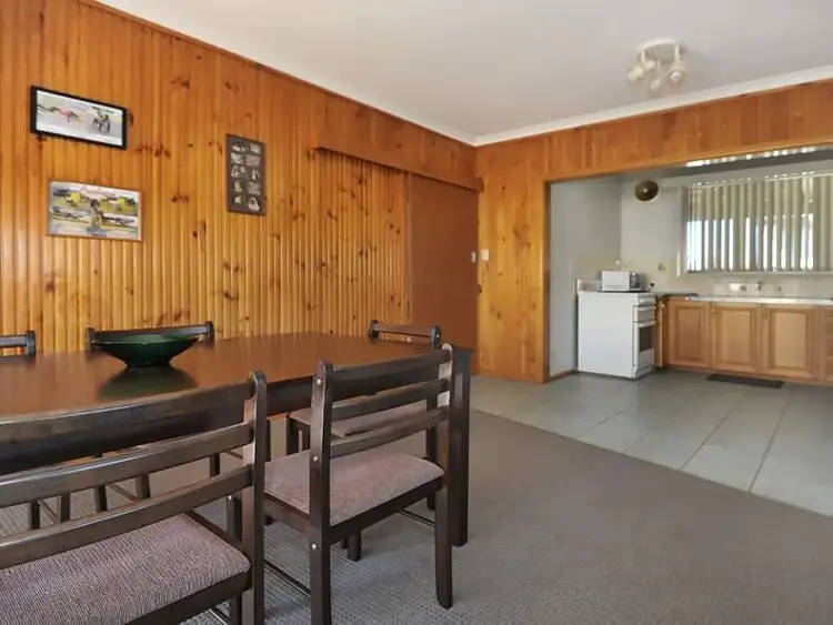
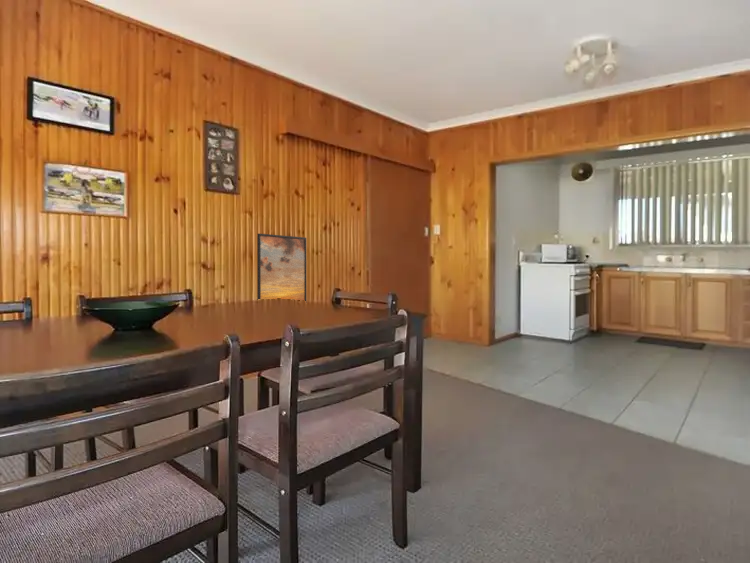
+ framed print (283, 272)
